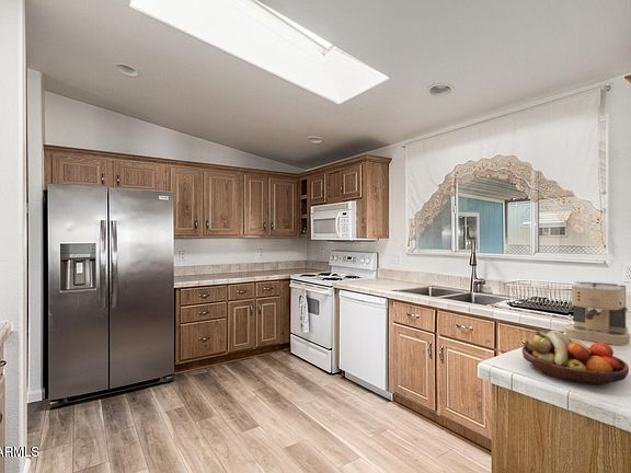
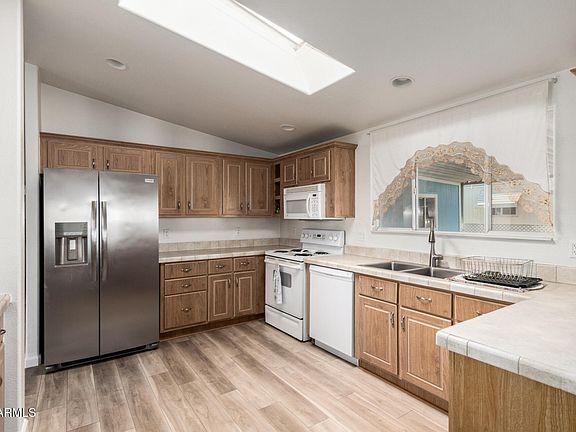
- coffee maker (596, 310)
- fruit bowl (571, 351)
